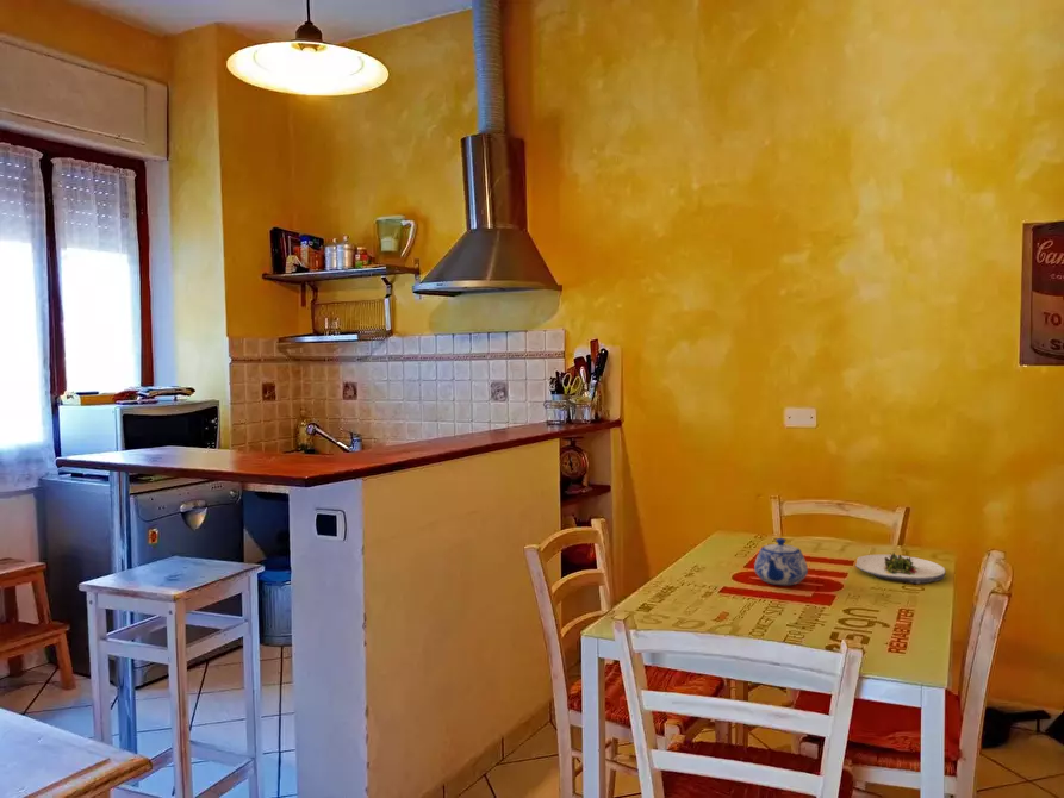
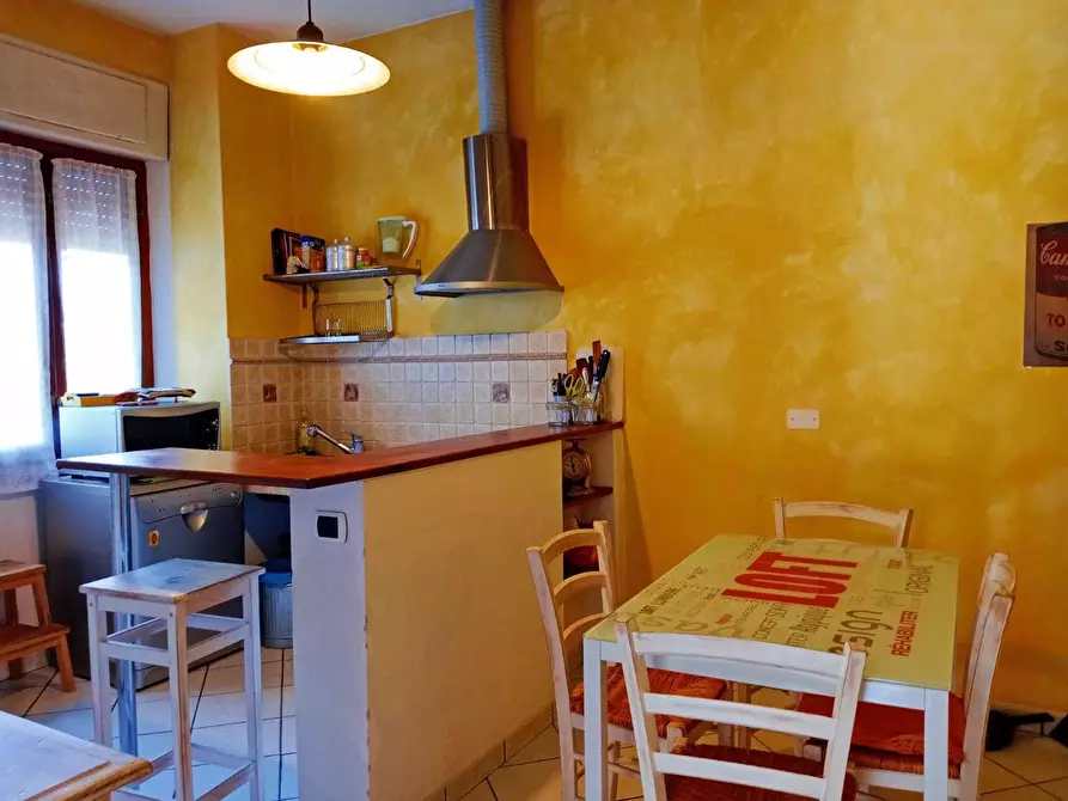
- salad plate (900, 562)
- teapot (779, 561)
